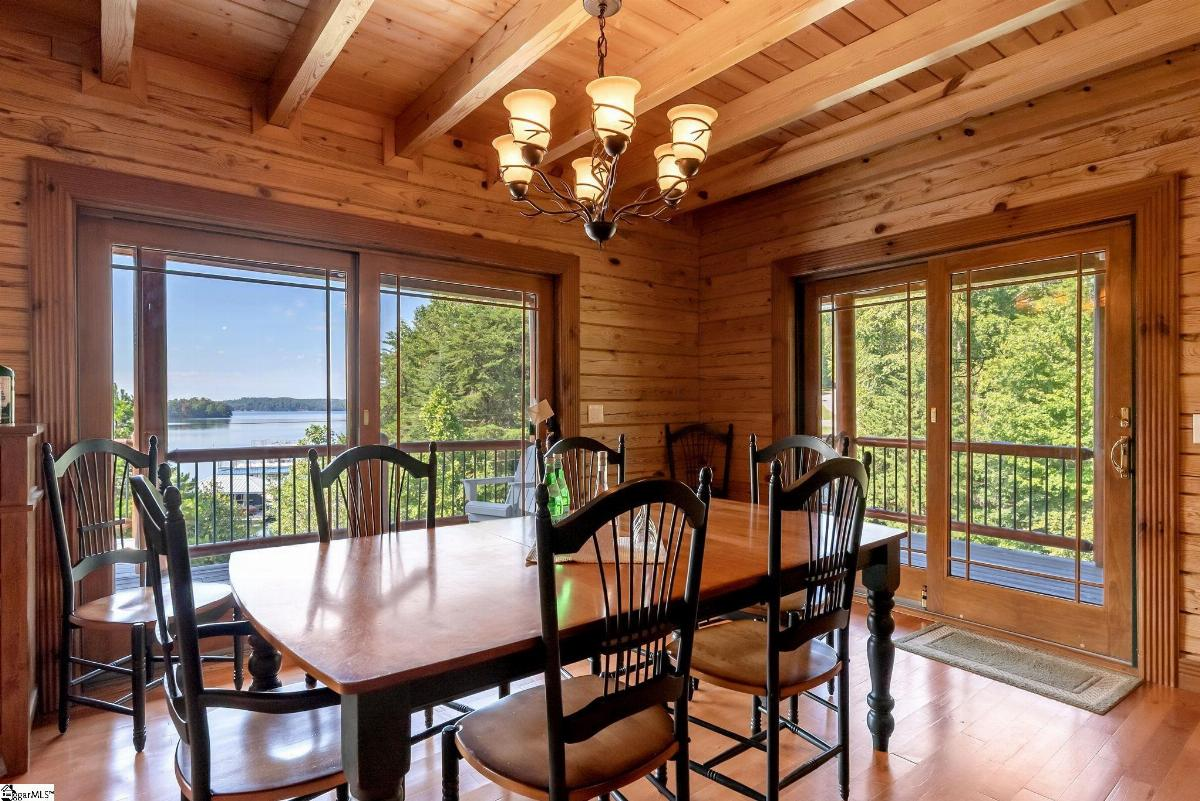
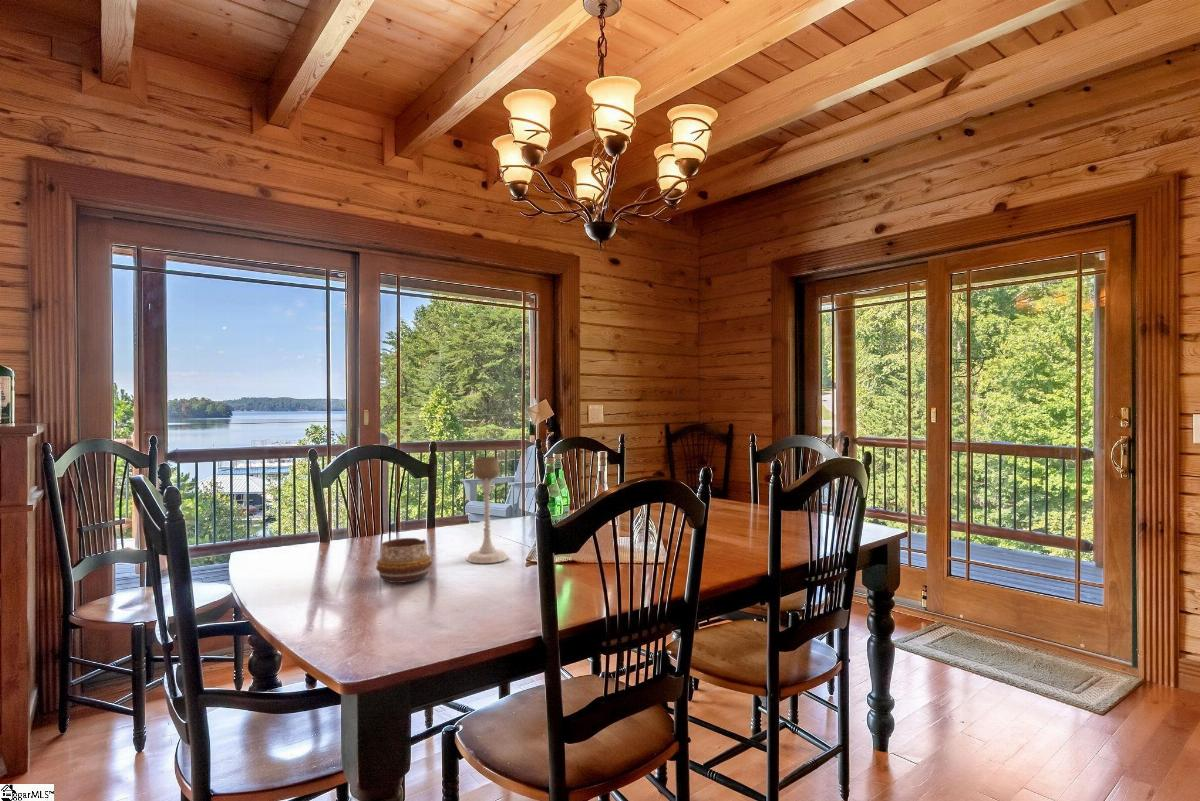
+ candle holder (486, 508)
+ decorative bowl (404, 560)
